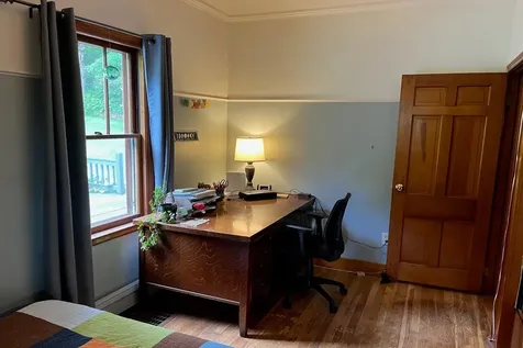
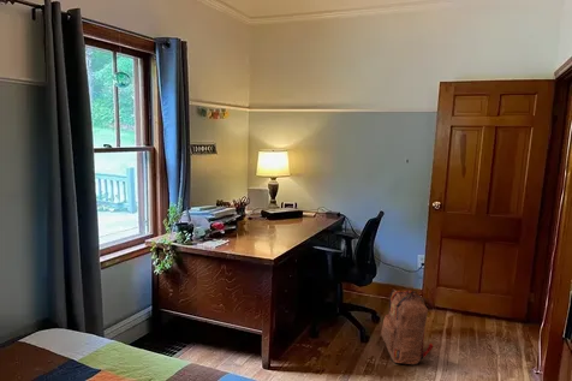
+ backpack (407, 321)
